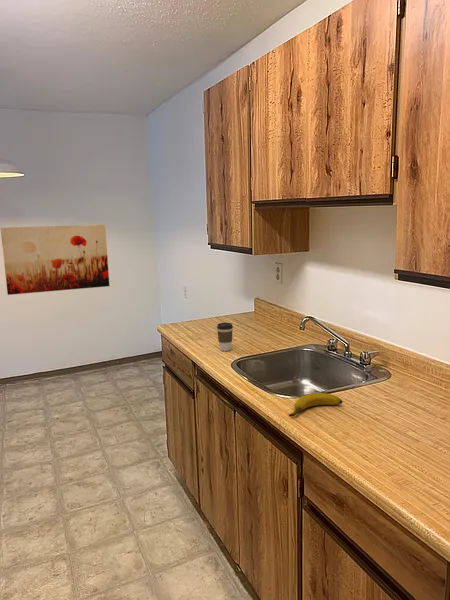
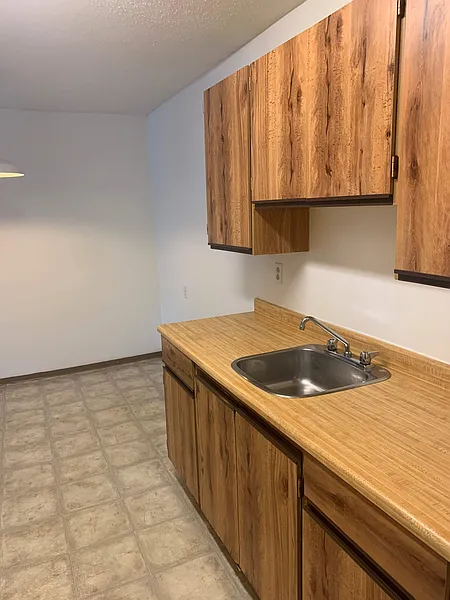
- coffee cup (225, 336)
- wall art (57, 258)
- banana (312, 402)
